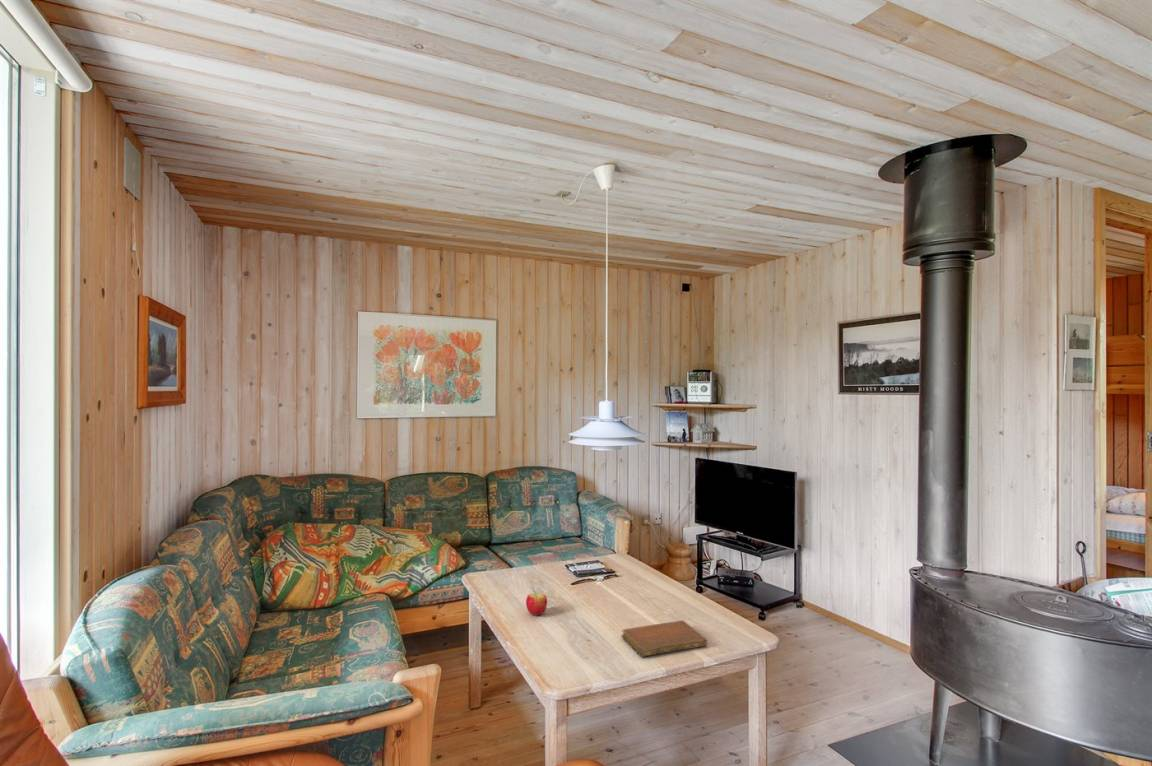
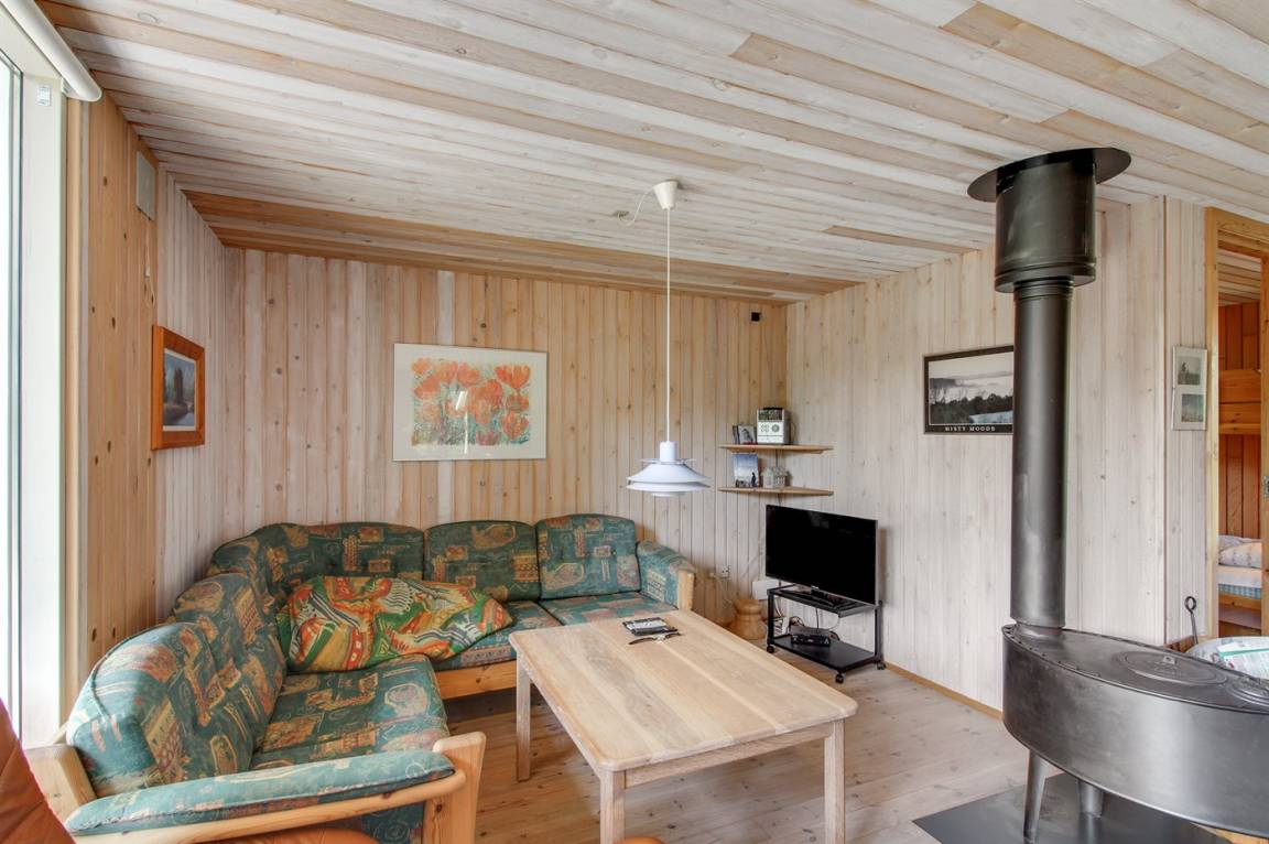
- apple (536, 601)
- notebook (663, 637)
